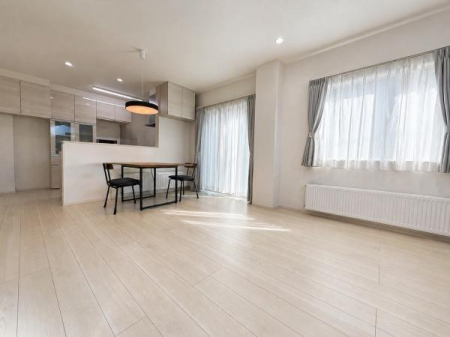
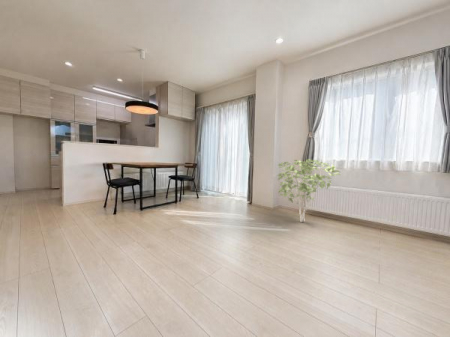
+ shrub (304, 190)
